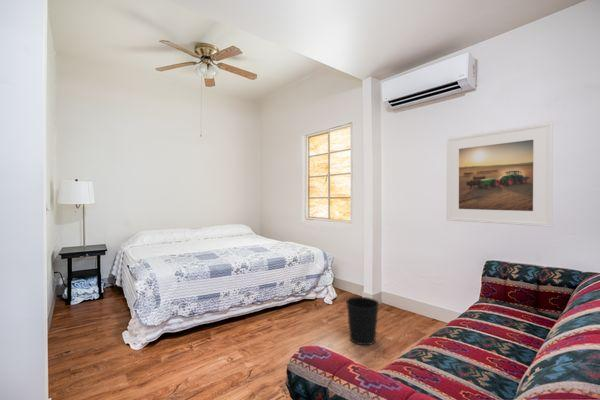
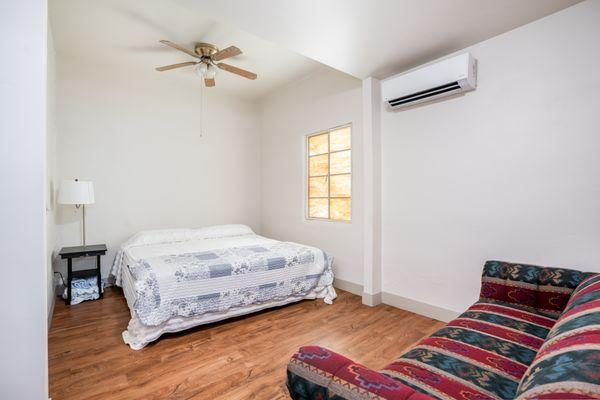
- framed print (493, 177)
- wastebasket (362, 320)
